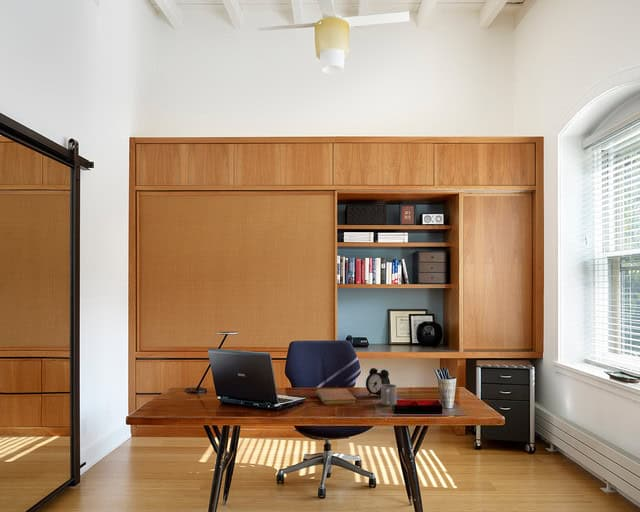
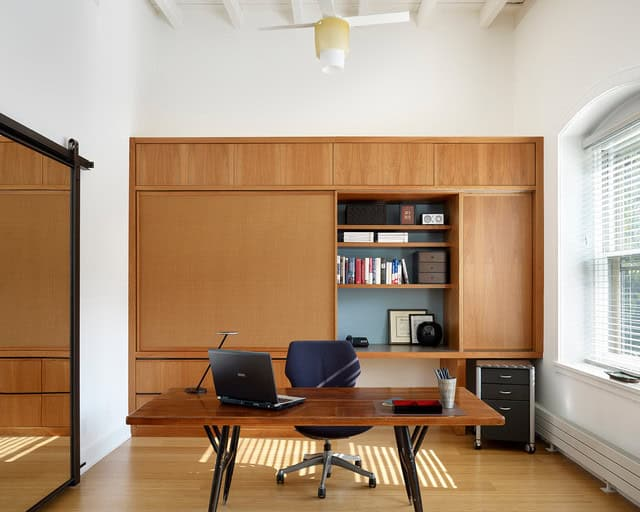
- mug (388, 395)
- alarm clock (377, 382)
- notebook (335, 396)
